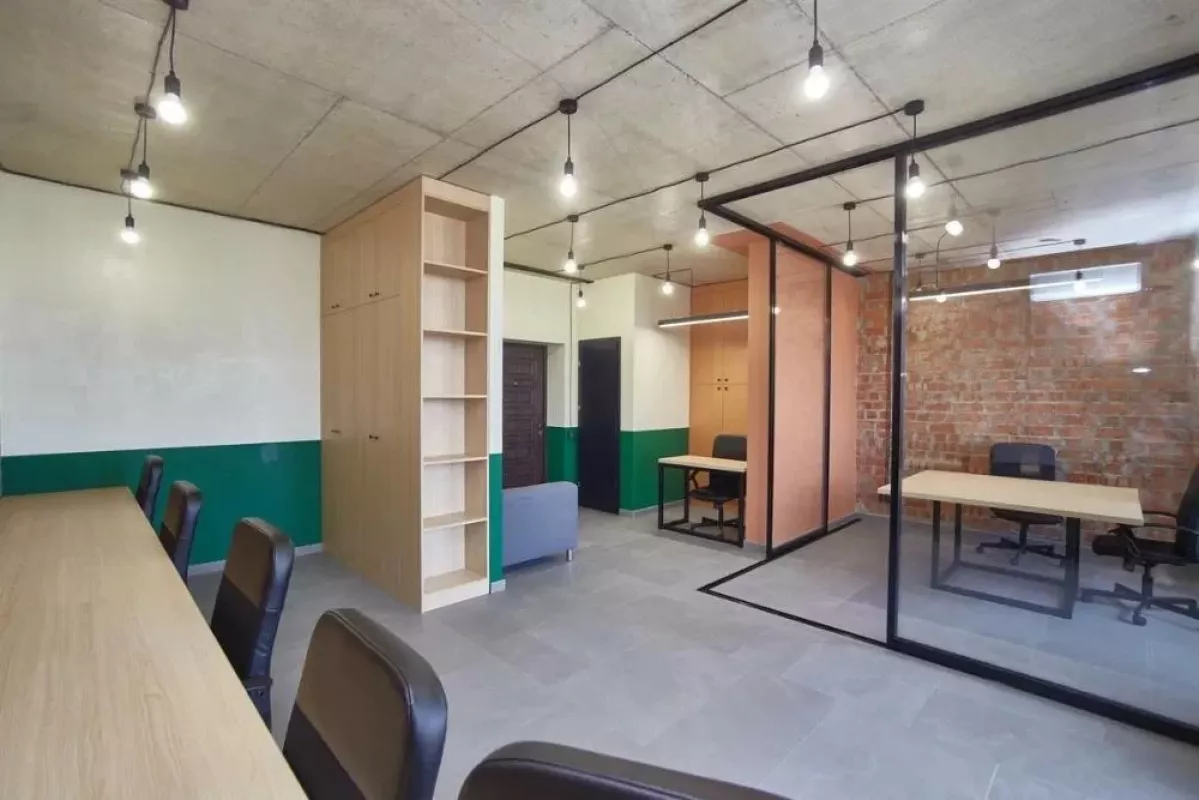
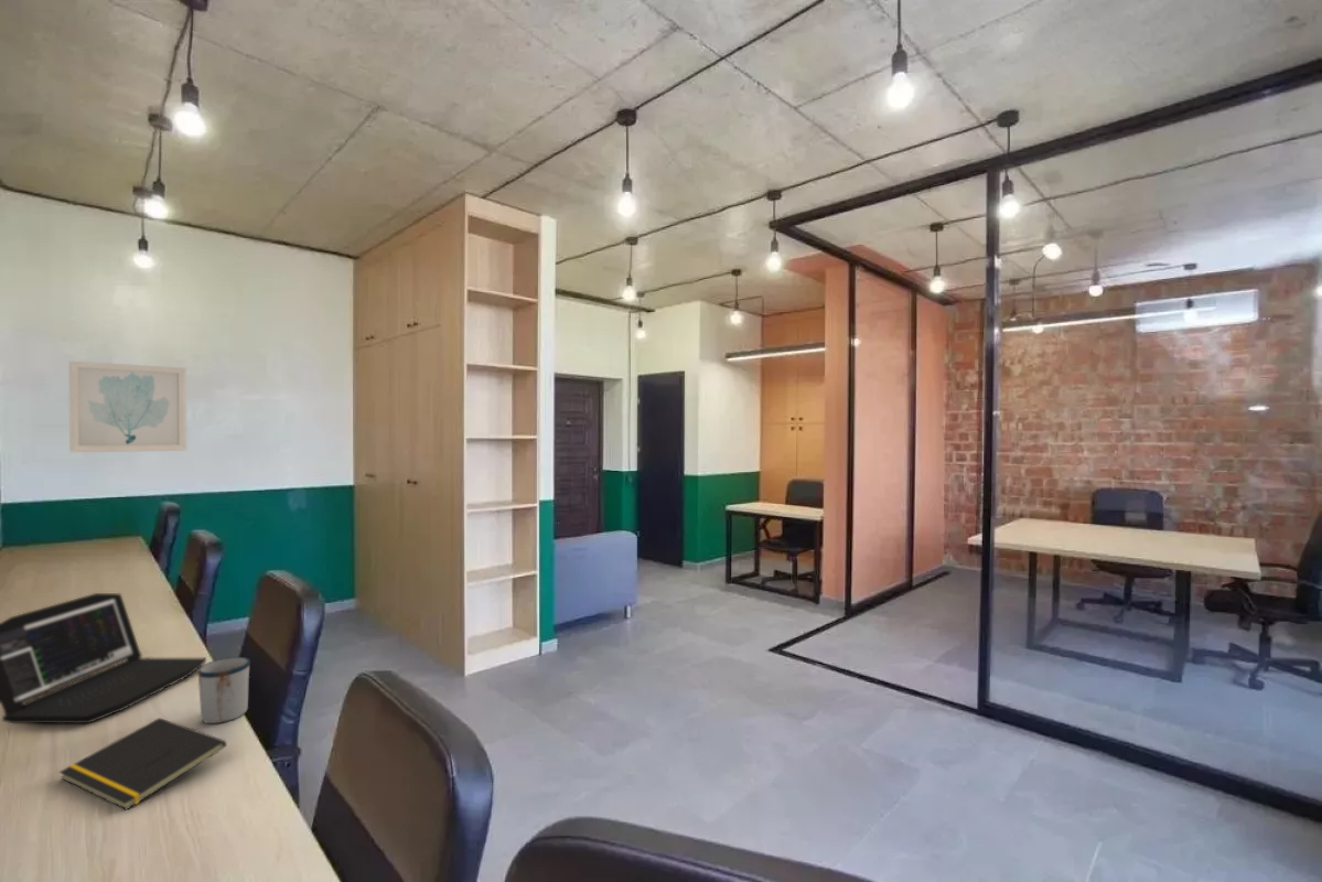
+ notepad (144, 759)
+ laptop (108, 648)
+ mug (226, 687)
+ wall art (130, 408)
